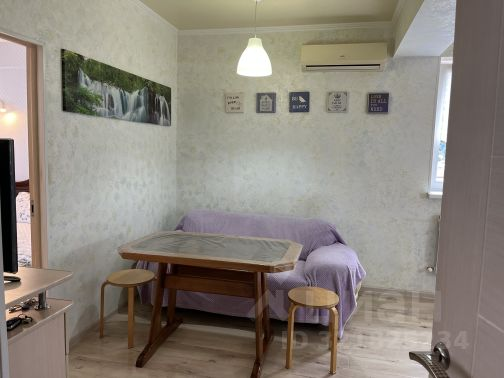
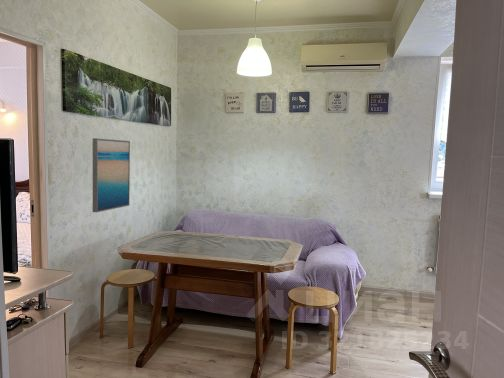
+ wall art (112, 174)
